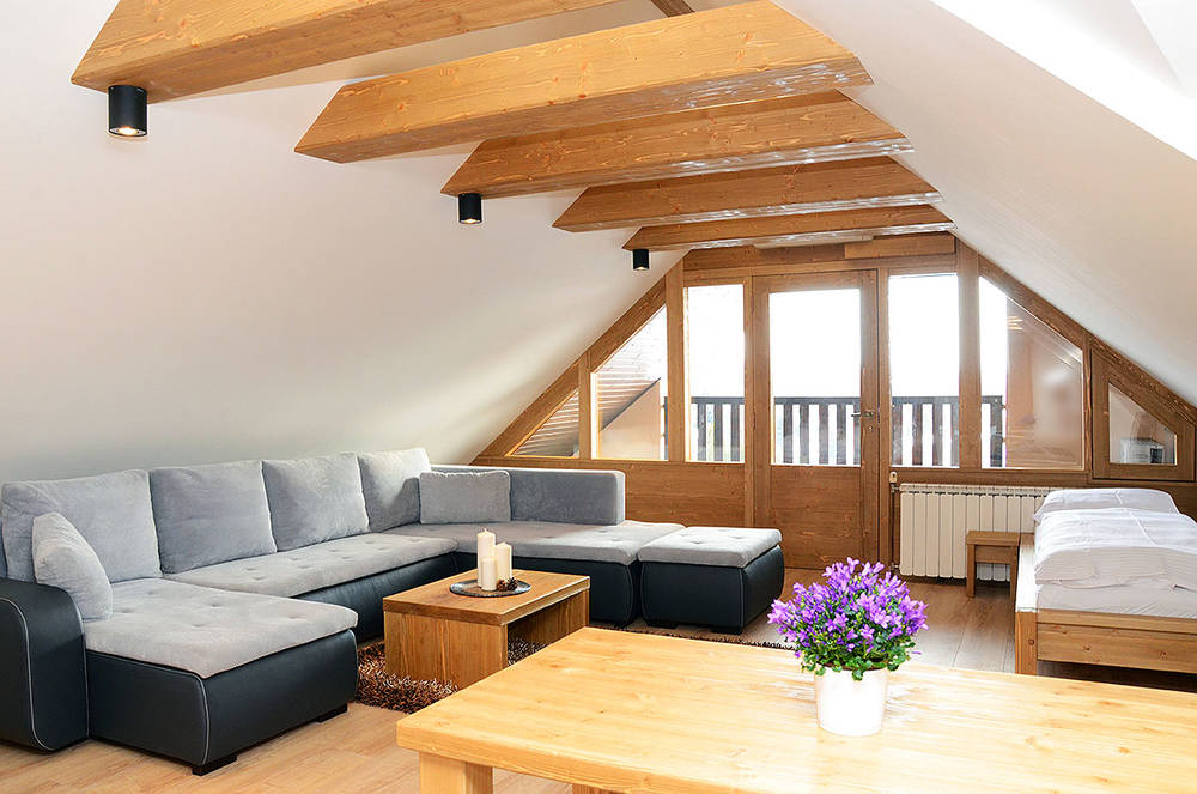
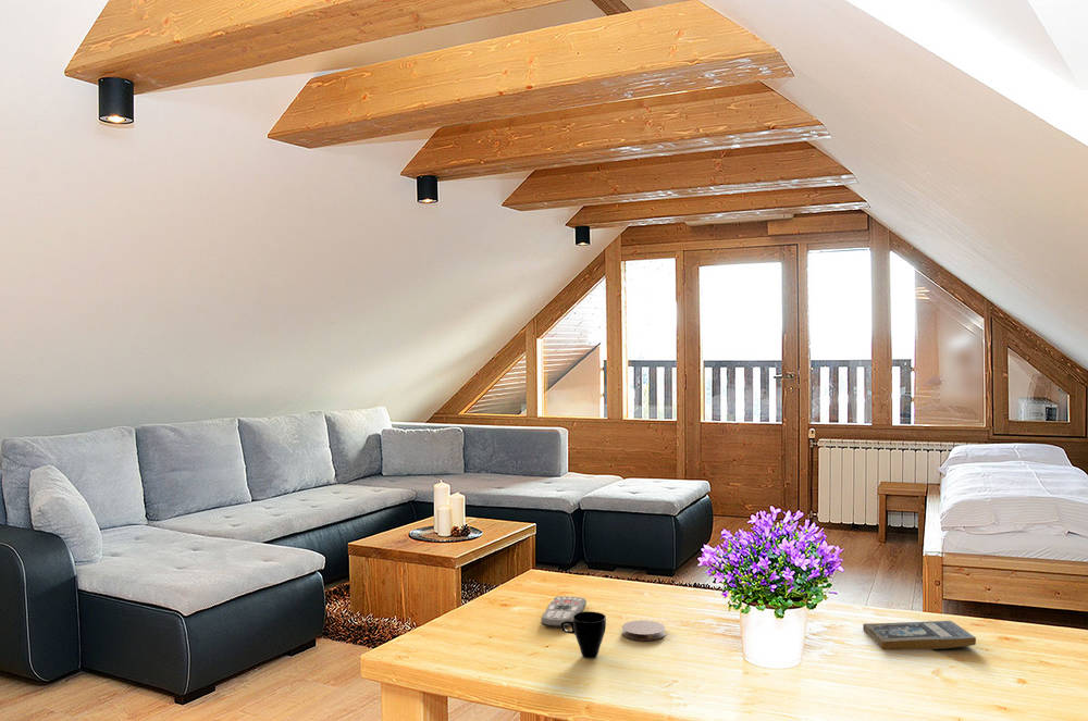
+ remote control (562, 611)
+ book (917, 634)
+ cup (583, 635)
+ coaster (643, 630)
